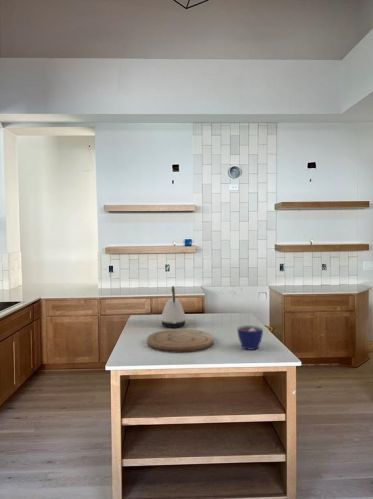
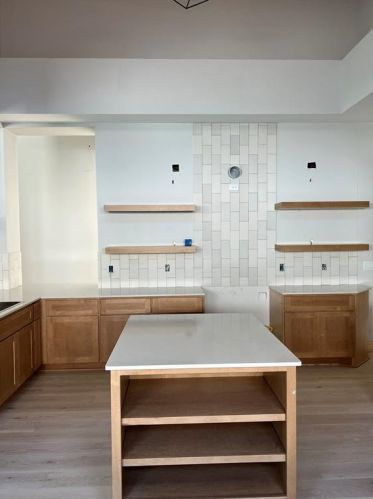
- kettle (173, 305)
- cup (249, 336)
- cutting board (180, 339)
